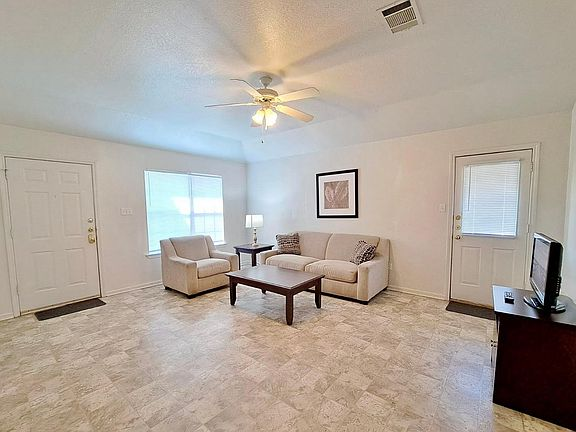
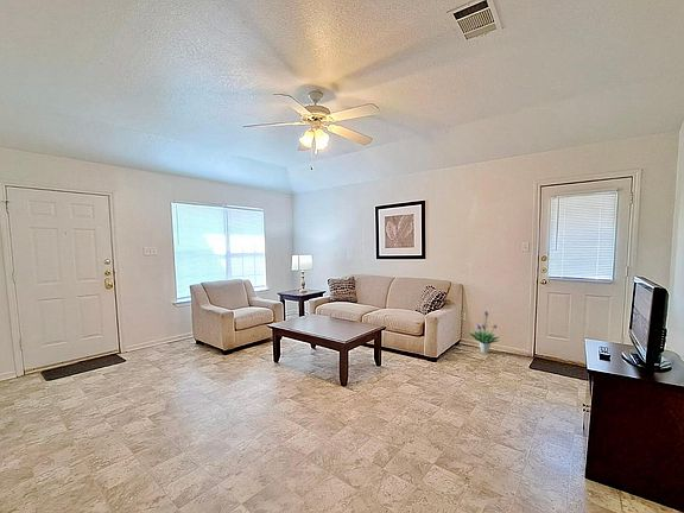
+ potted plant (484, 331)
